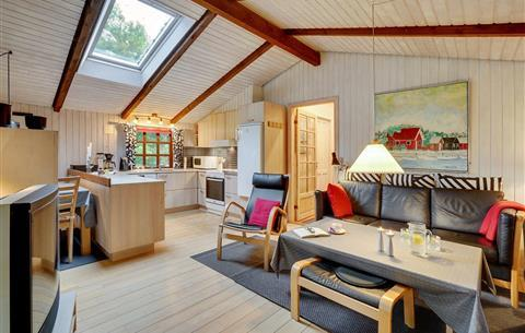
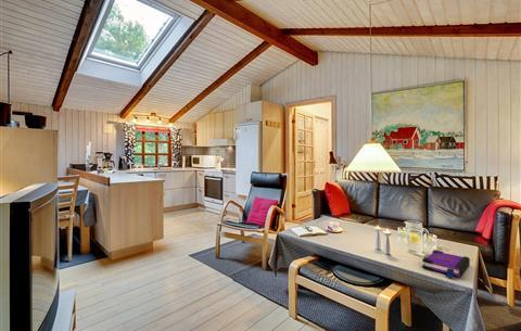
+ board game (445, 263)
